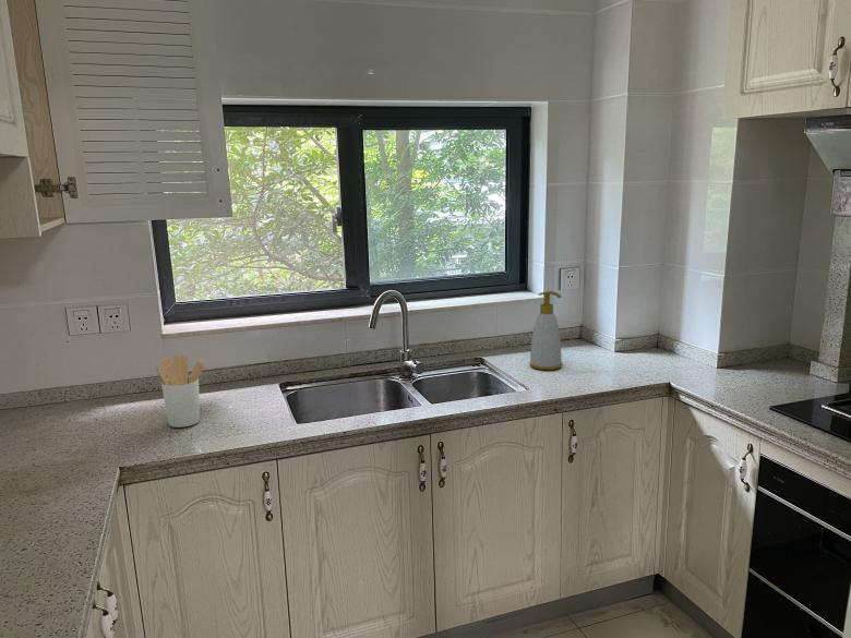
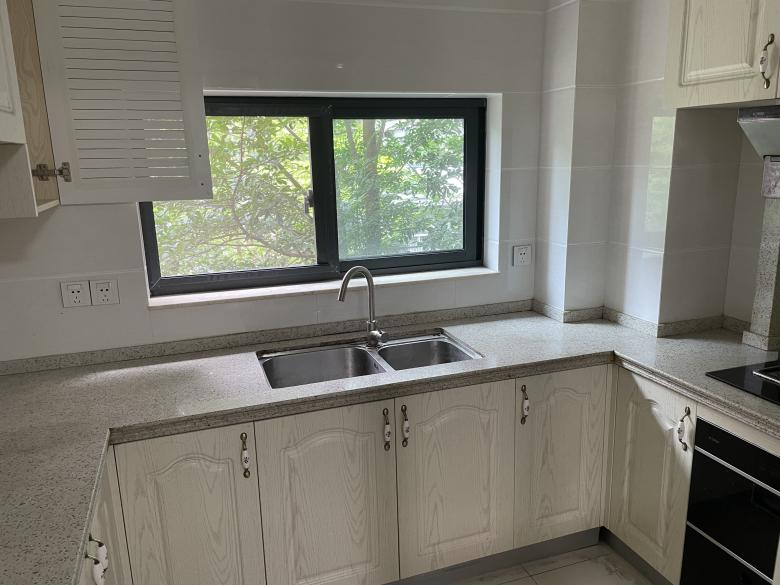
- soap bottle (547, 328)
- utensil holder (179, 388)
